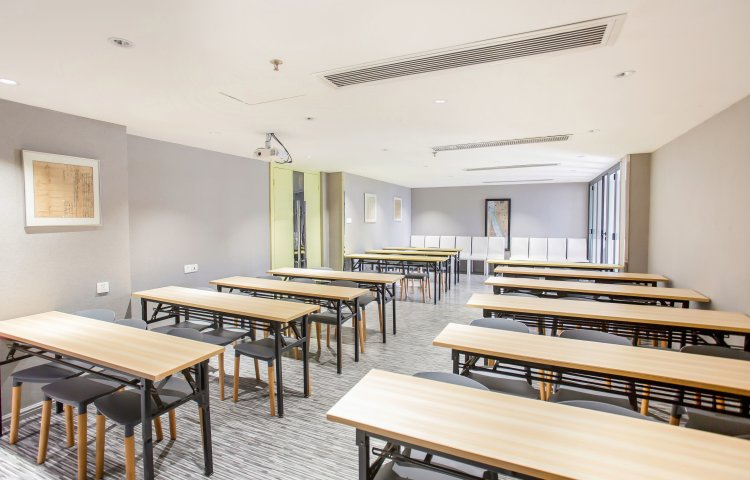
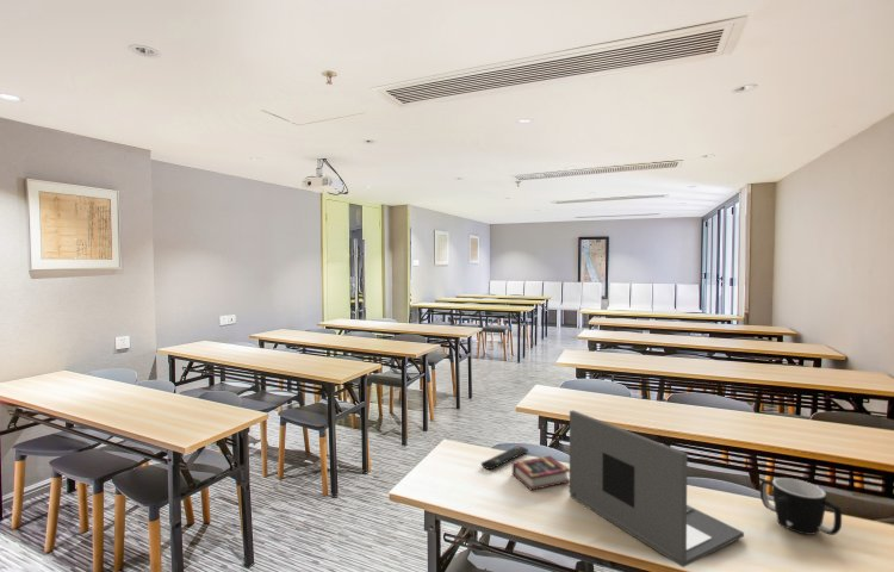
+ mug (797, 506)
+ laptop (648, 468)
+ book (540, 471)
+ remote control (505, 456)
